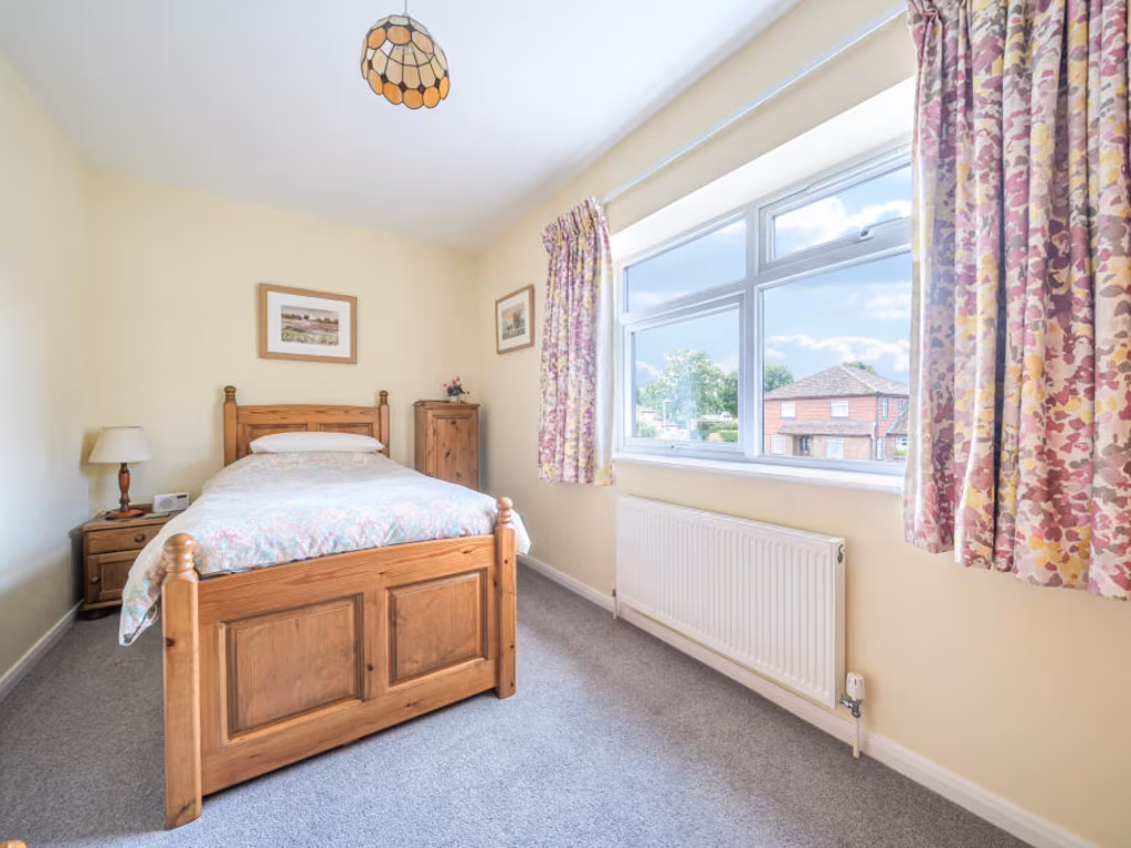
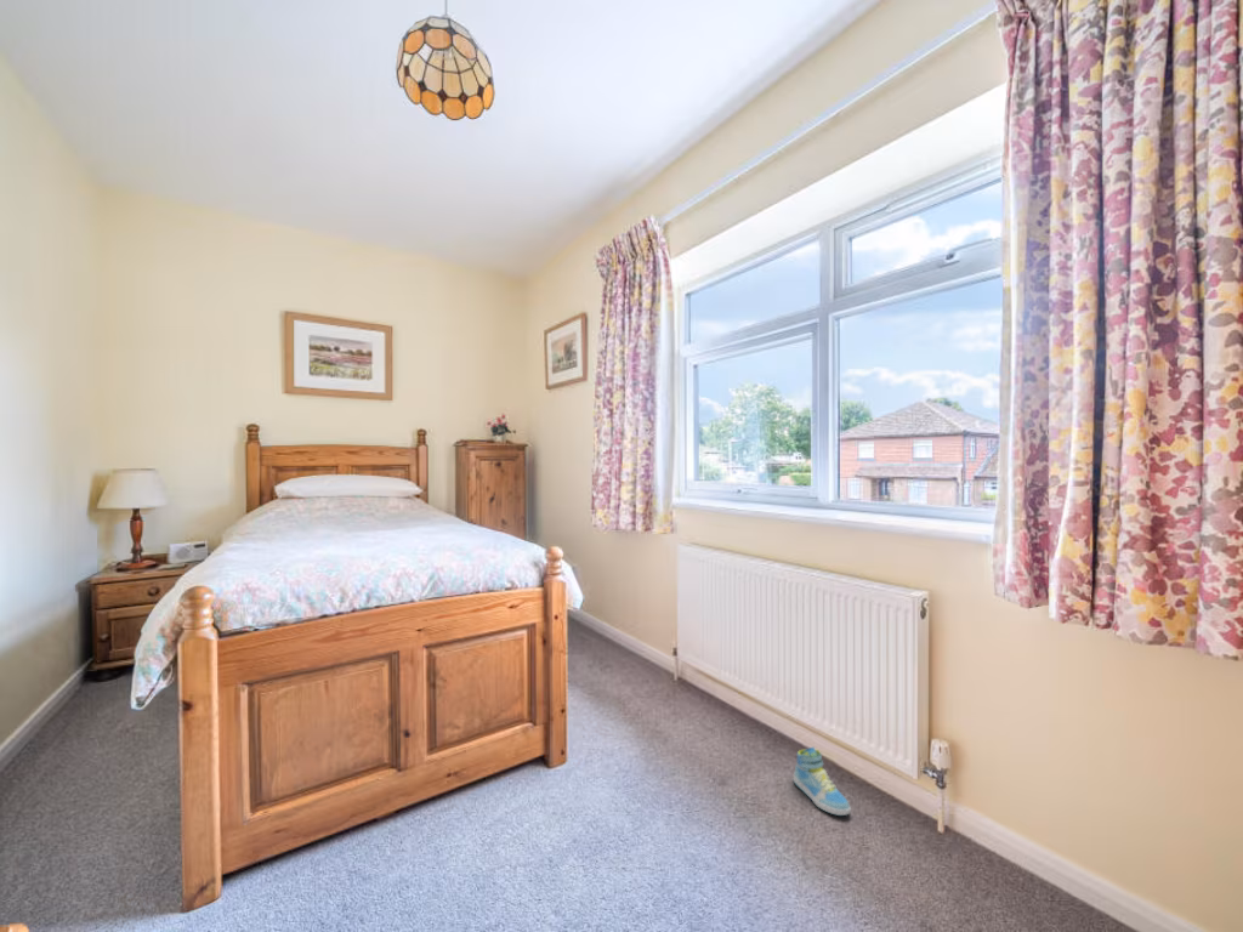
+ sneaker (819, 775)
